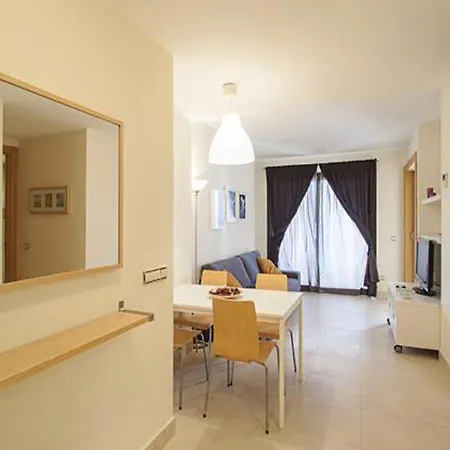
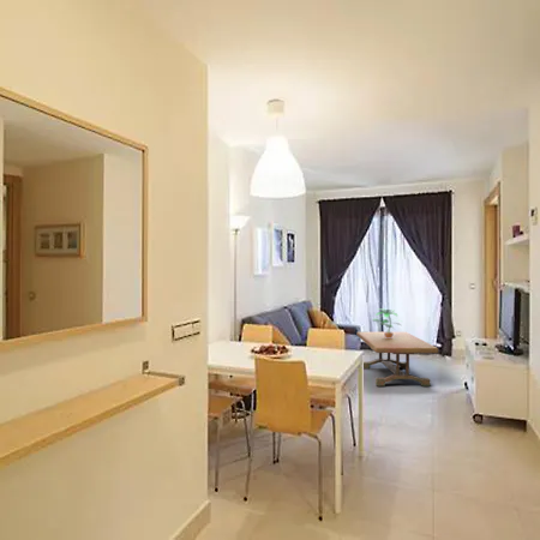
+ potted plant (386, 322)
+ coffee table (391, 359)
